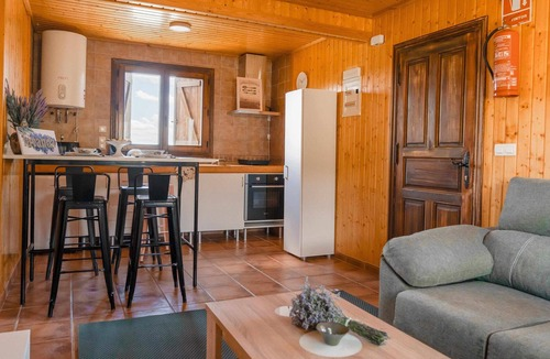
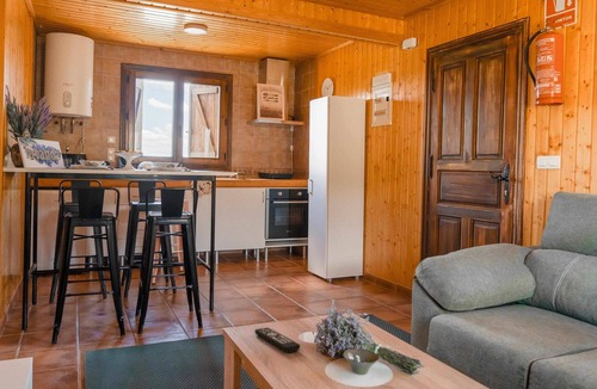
+ remote control (276, 339)
